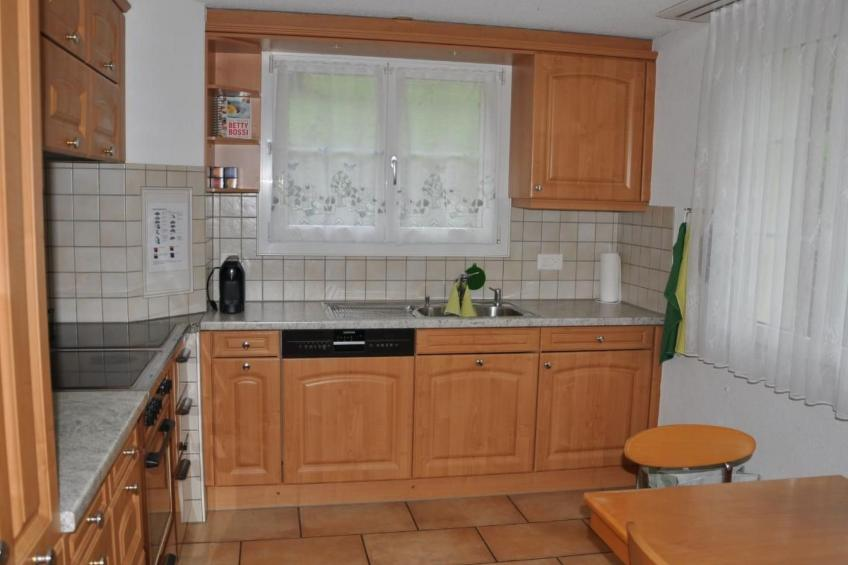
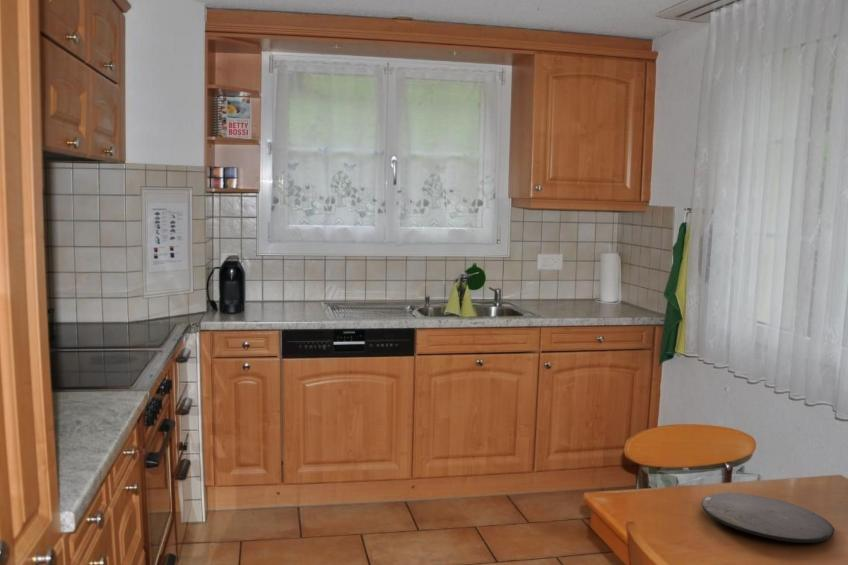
+ plate (765, 516)
